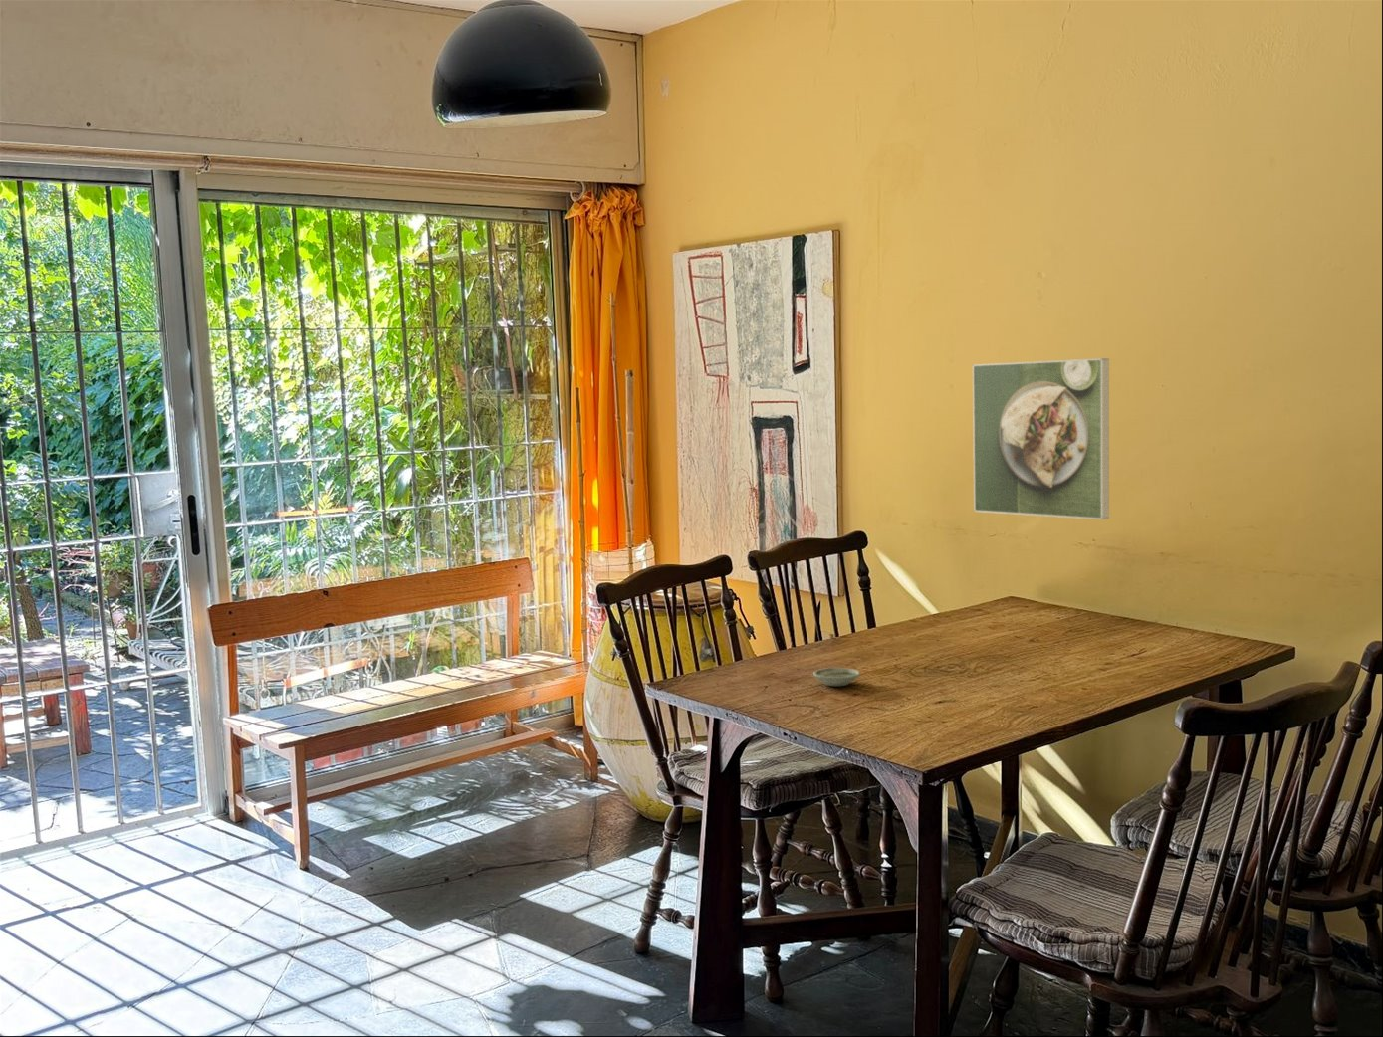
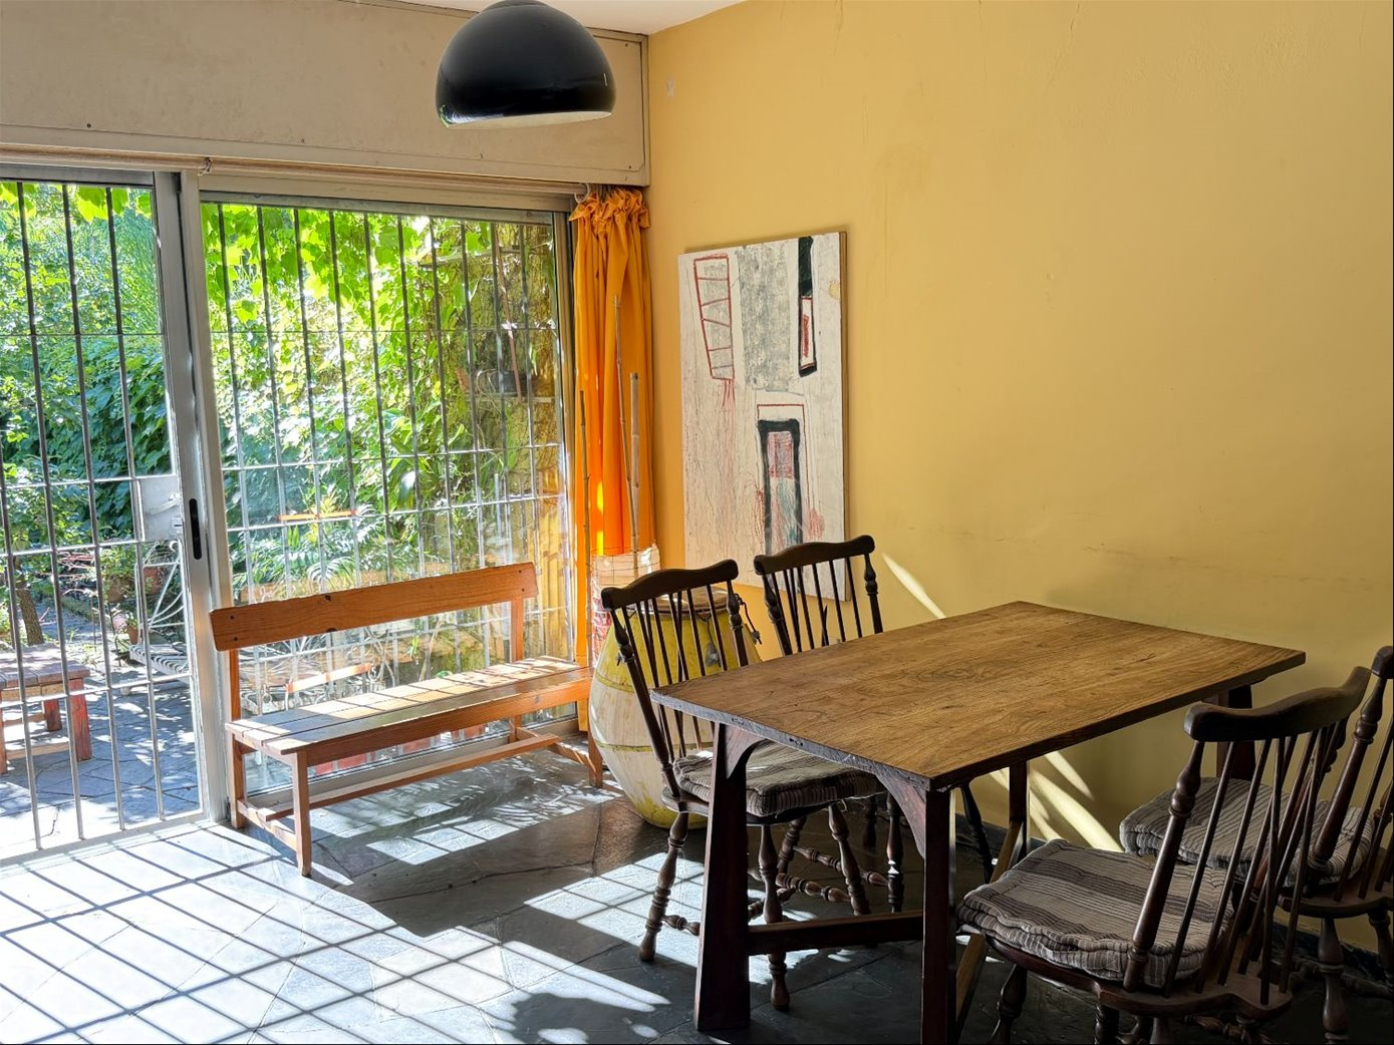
- saucer (836, 678)
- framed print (1038, 438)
